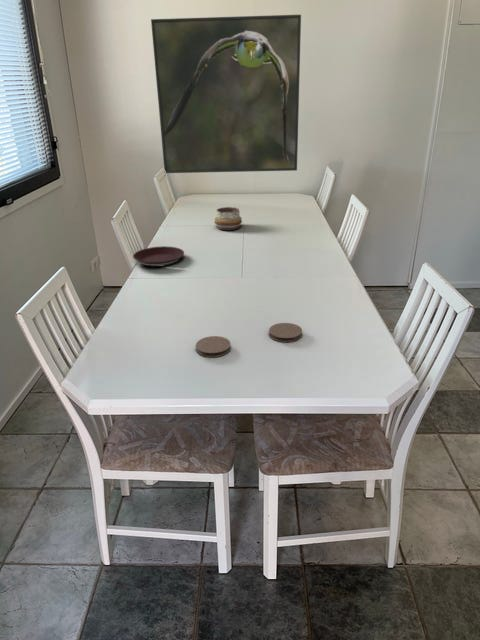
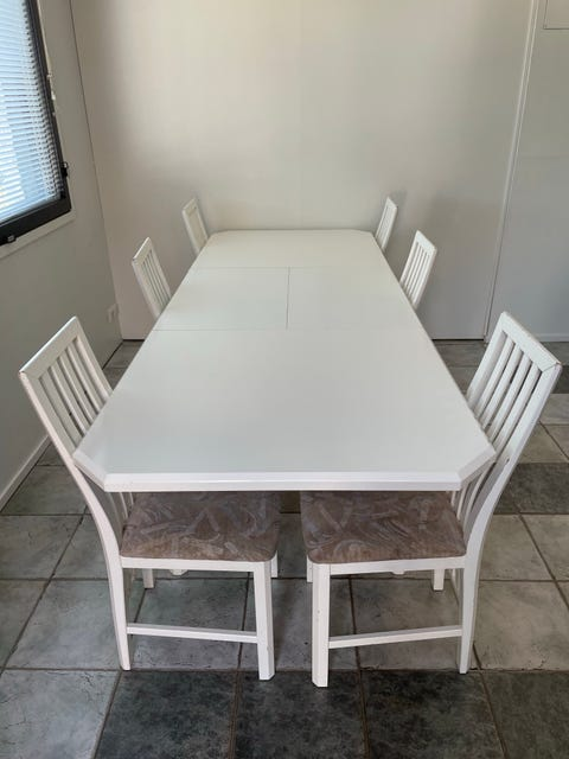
- plate (159, 257)
- decorative bowl (228, 218)
- coaster (213, 346)
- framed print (228, 99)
- coaster (285, 332)
